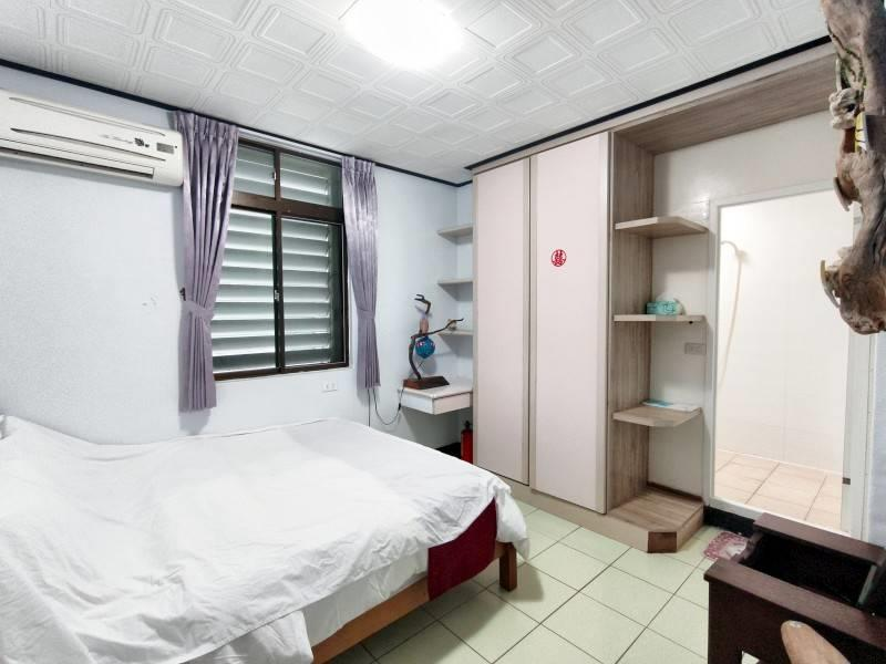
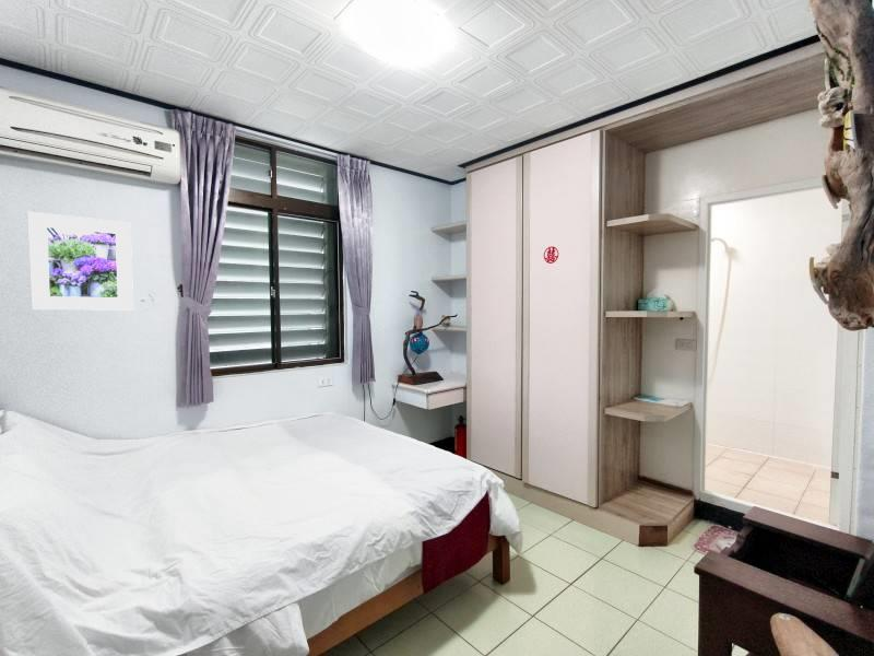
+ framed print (83, 263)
